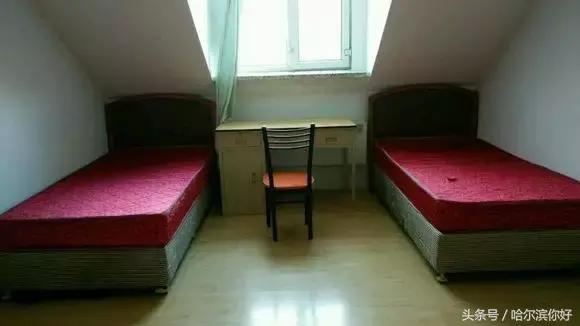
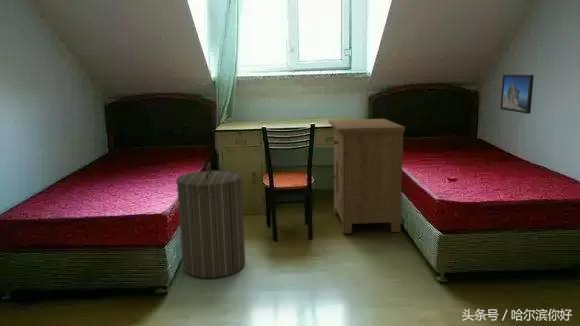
+ nightstand (363, 173)
+ laundry hamper (211, 214)
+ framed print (515, 93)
